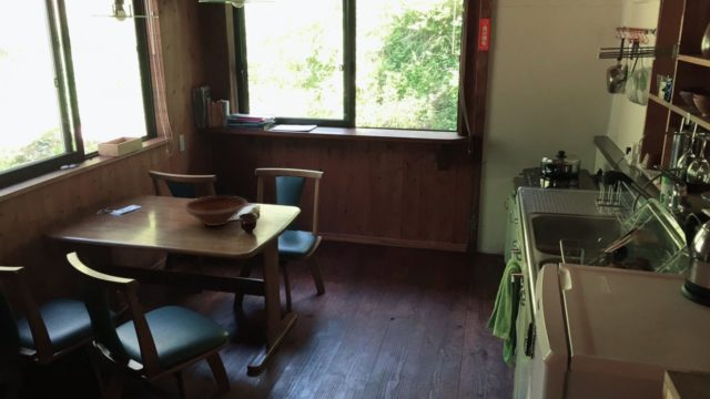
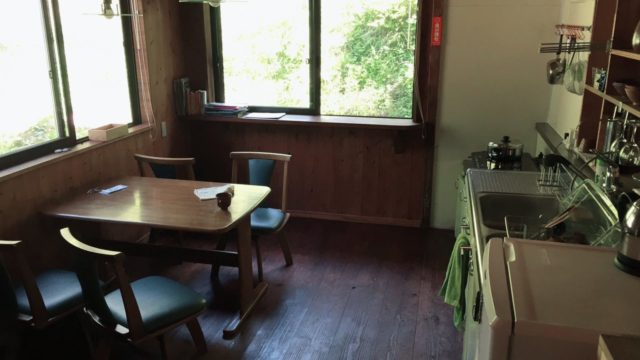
- ceramic bowl (215, 213)
